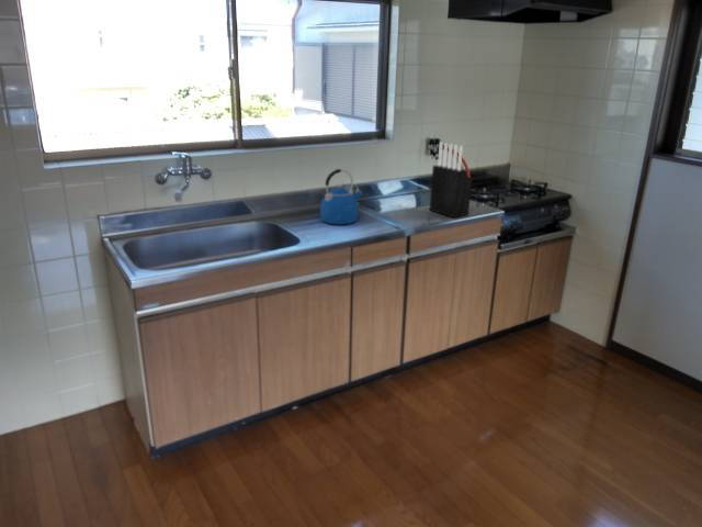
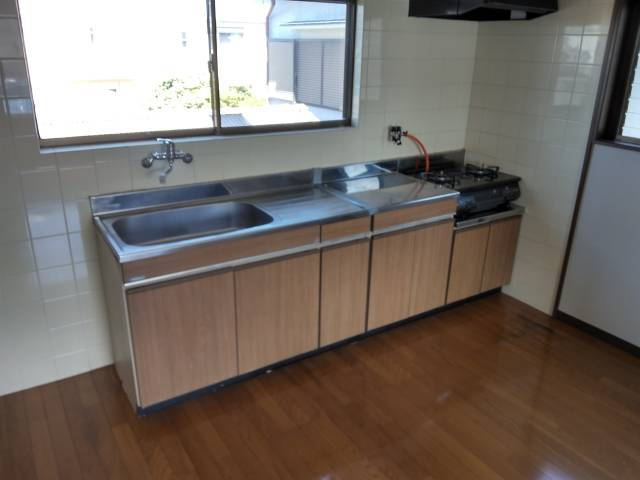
- kettle (342, 194)
- knife block (453, 178)
